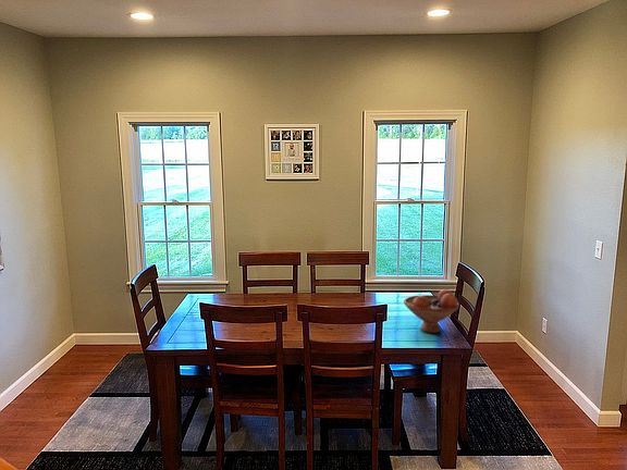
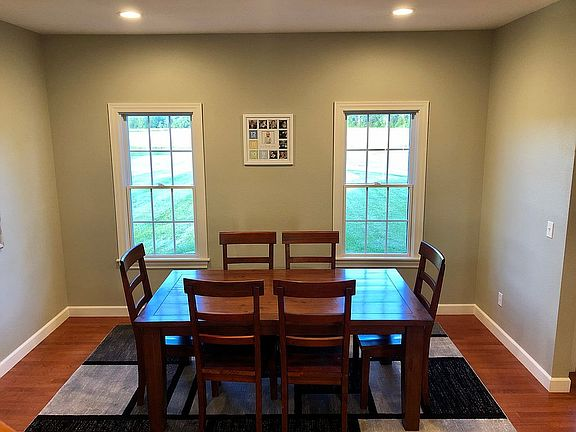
- fruit bowl (431, 310)
